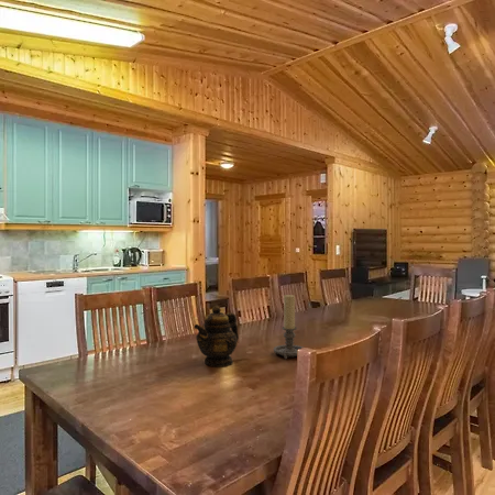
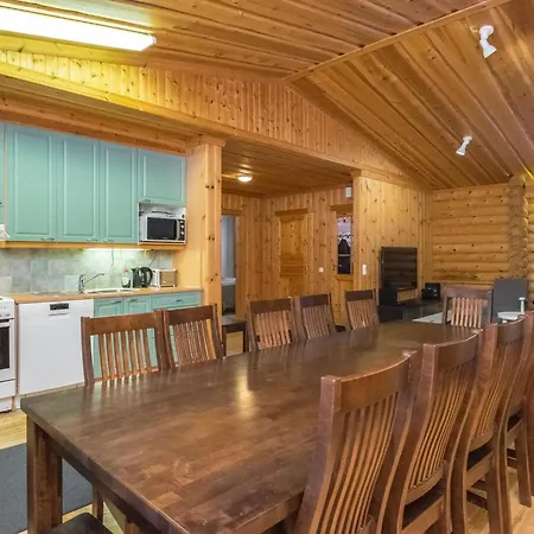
- candle holder (288, 324)
- teapot (218, 333)
